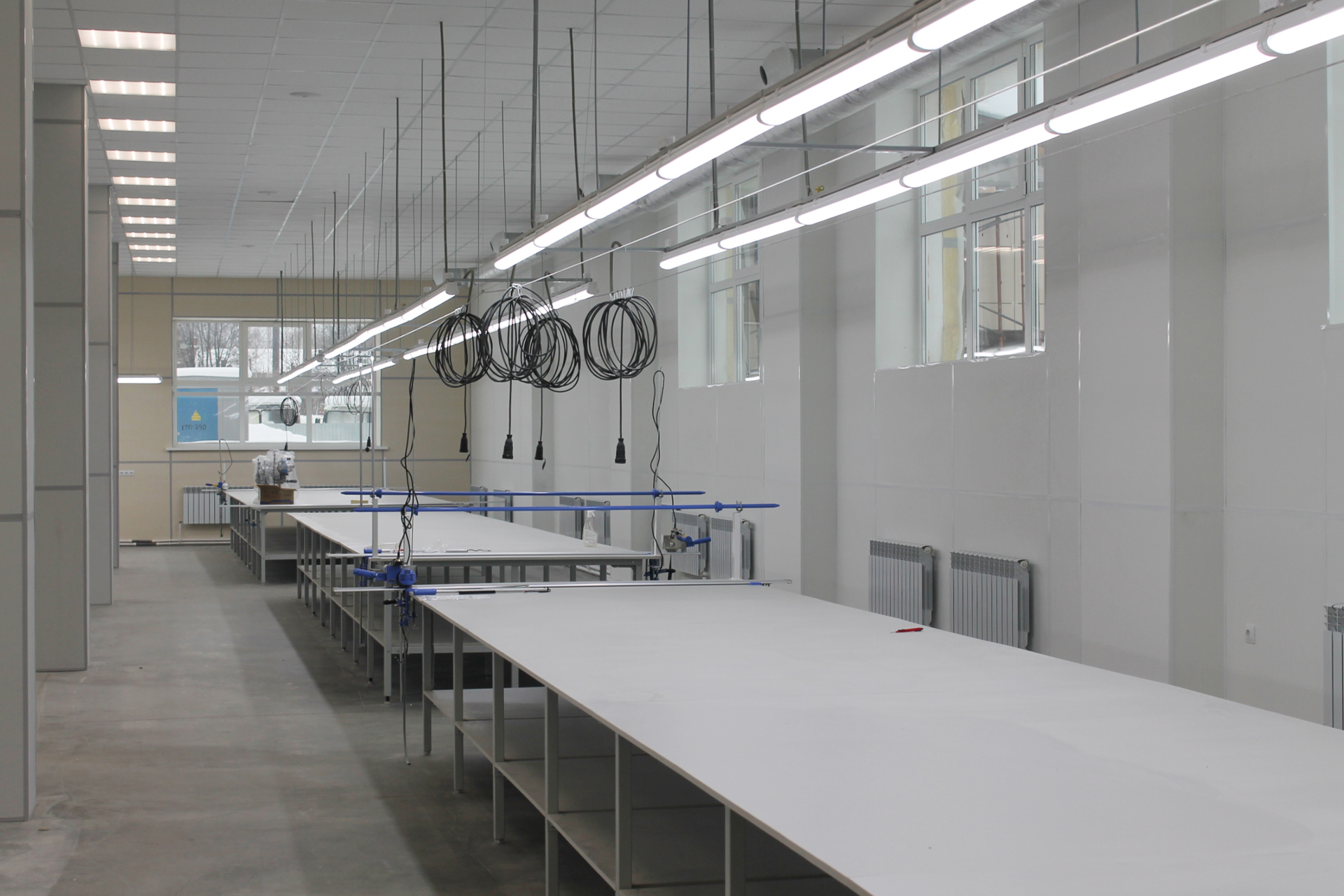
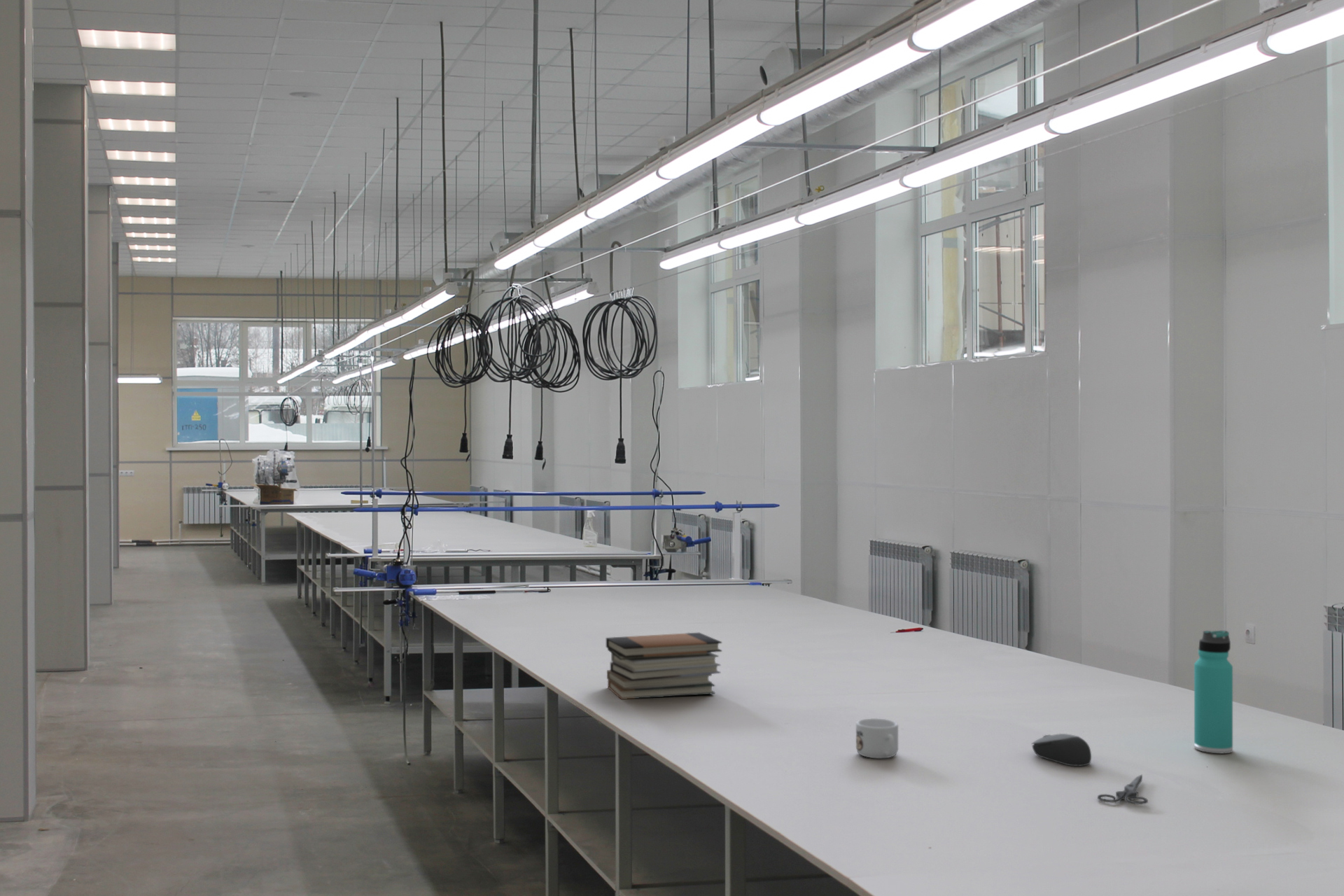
+ mouse (1060, 746)
+ thermos bottle (1213, 690)
+ book stack (663, 665)
+ mug (880, 740)
+ scissors (1133, 788)
